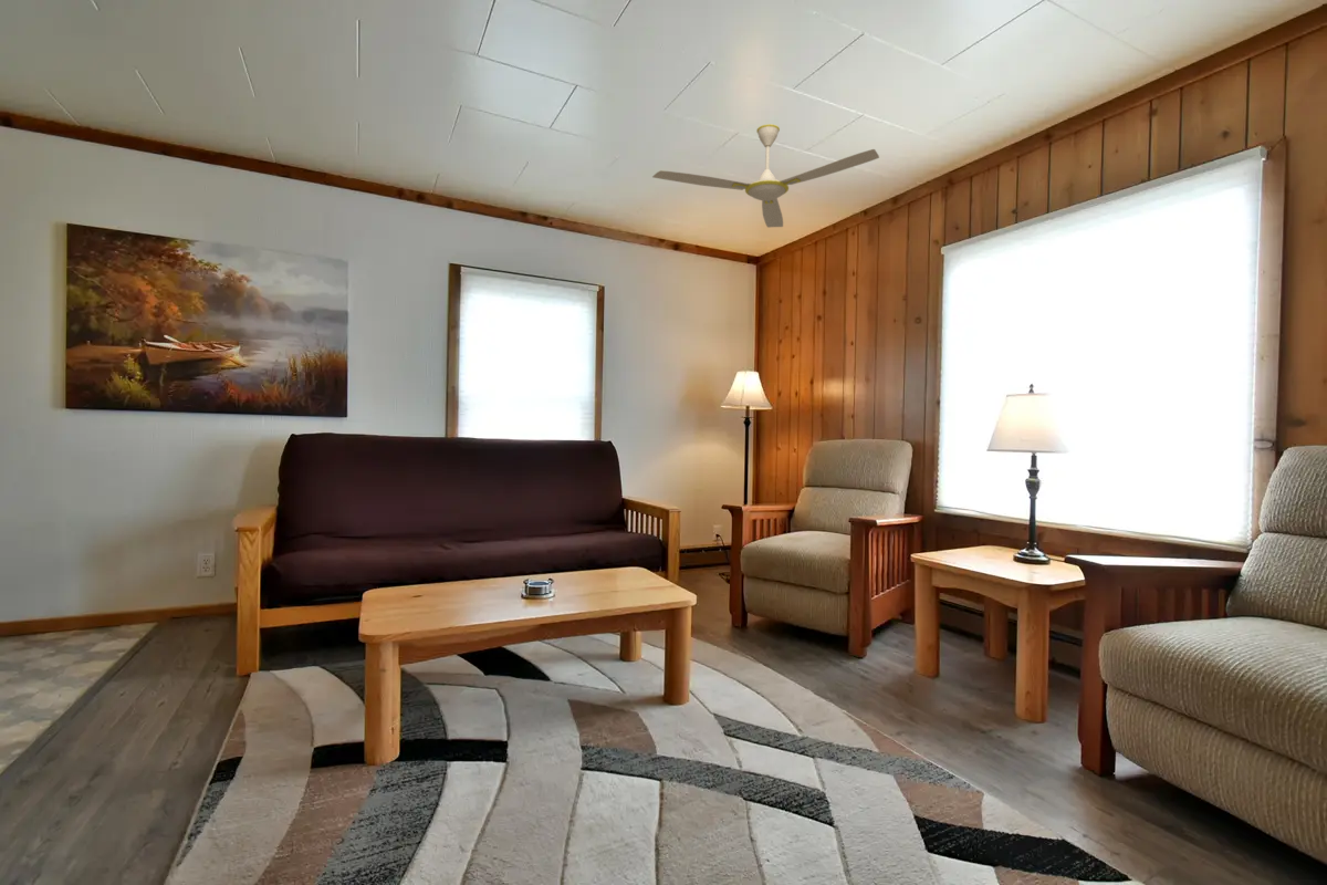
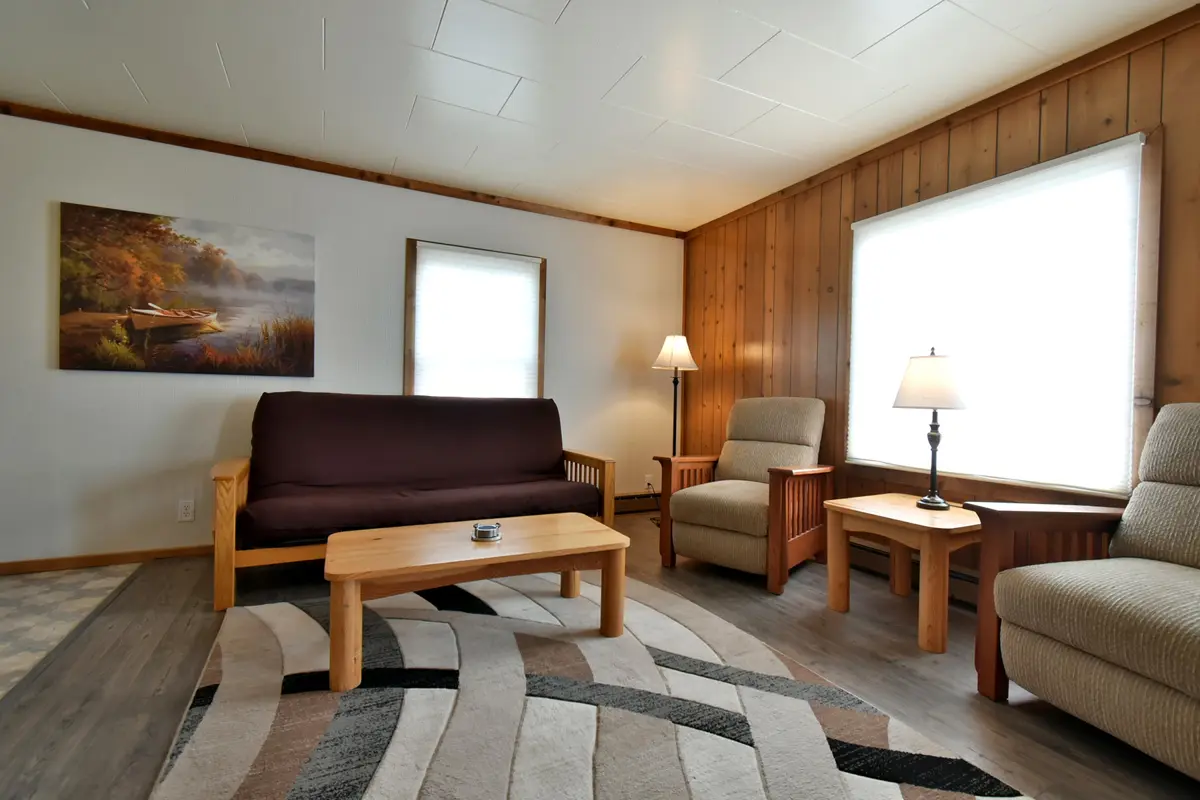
- ceiling fan (762, 174)
